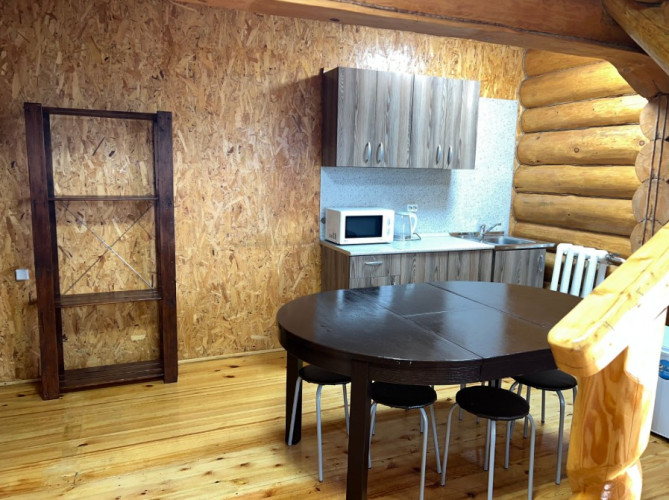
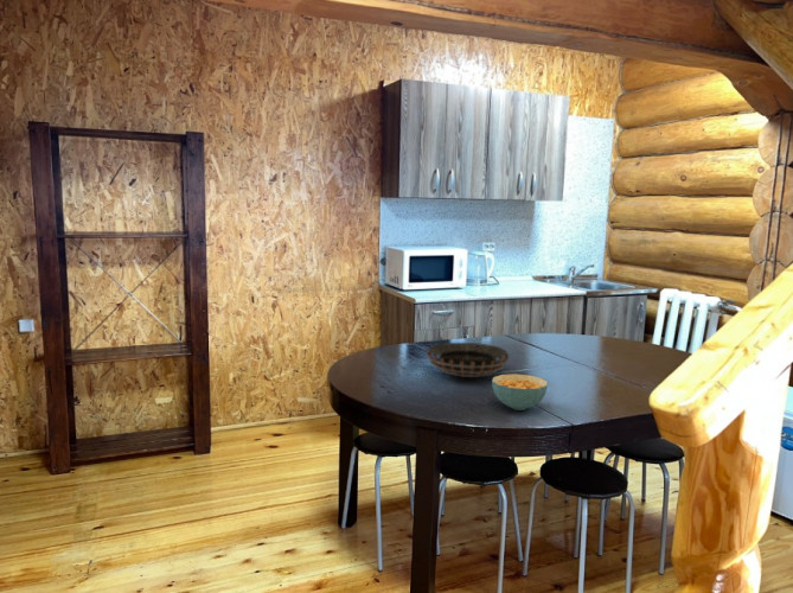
+ cereal bowl (519, 394)
+ decorative bowl (467, 362)
